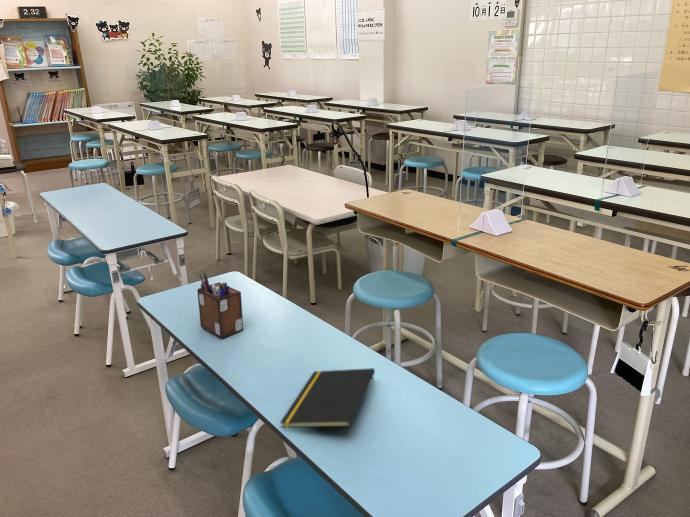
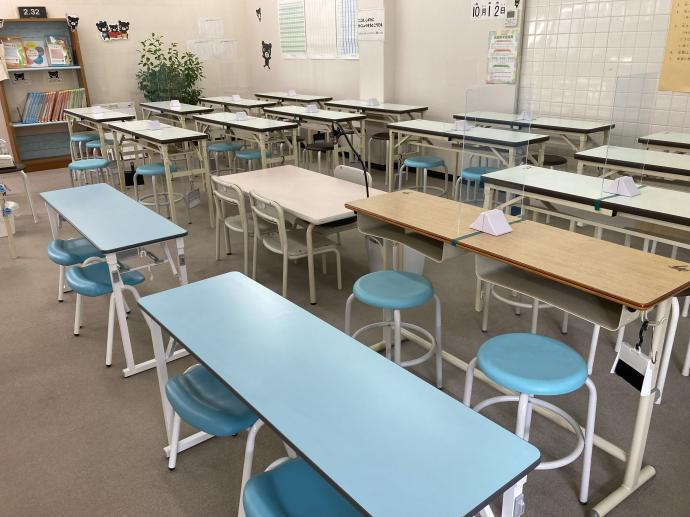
- notepad (330, 396)
- desk organizer (219, 302)
